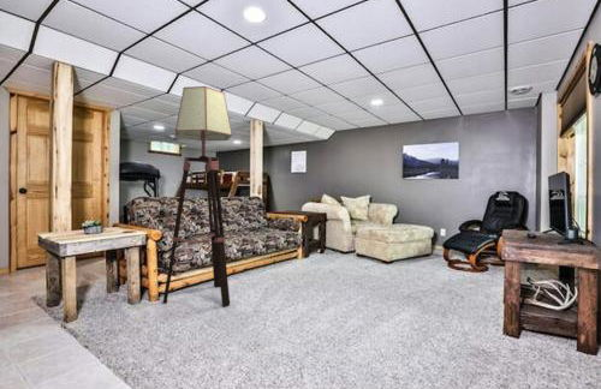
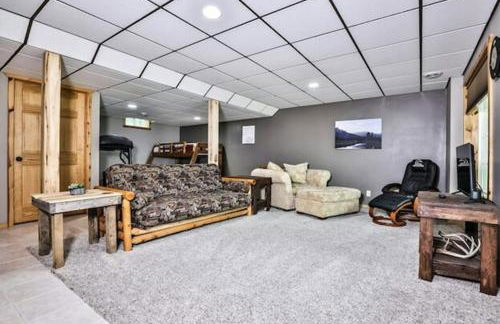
- floor lamp (208, 194)
